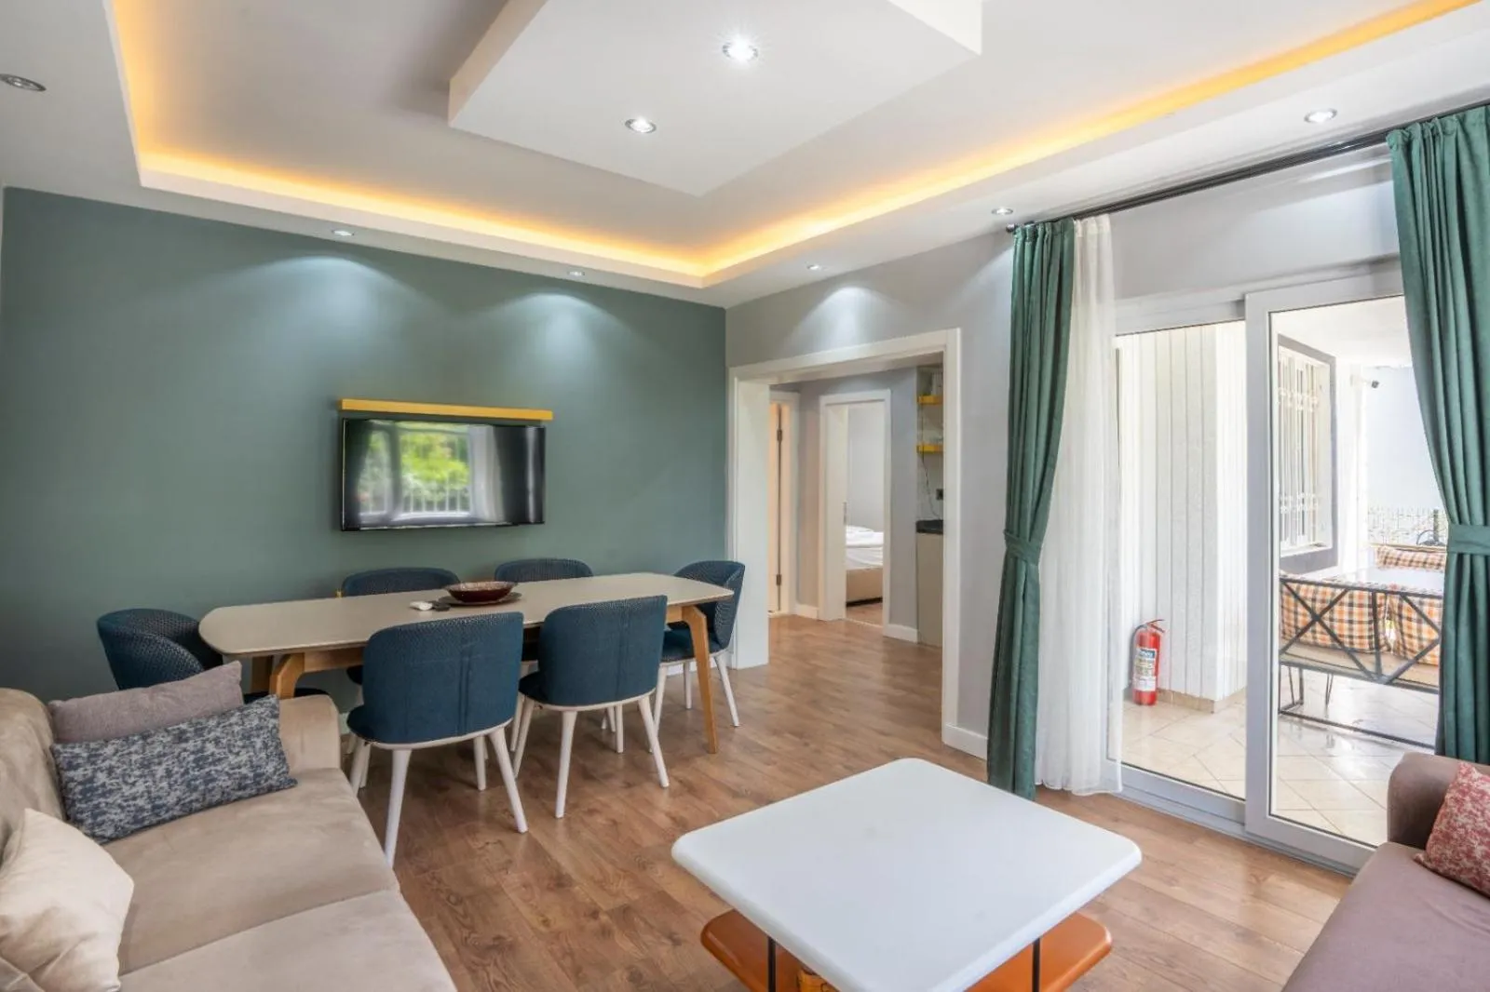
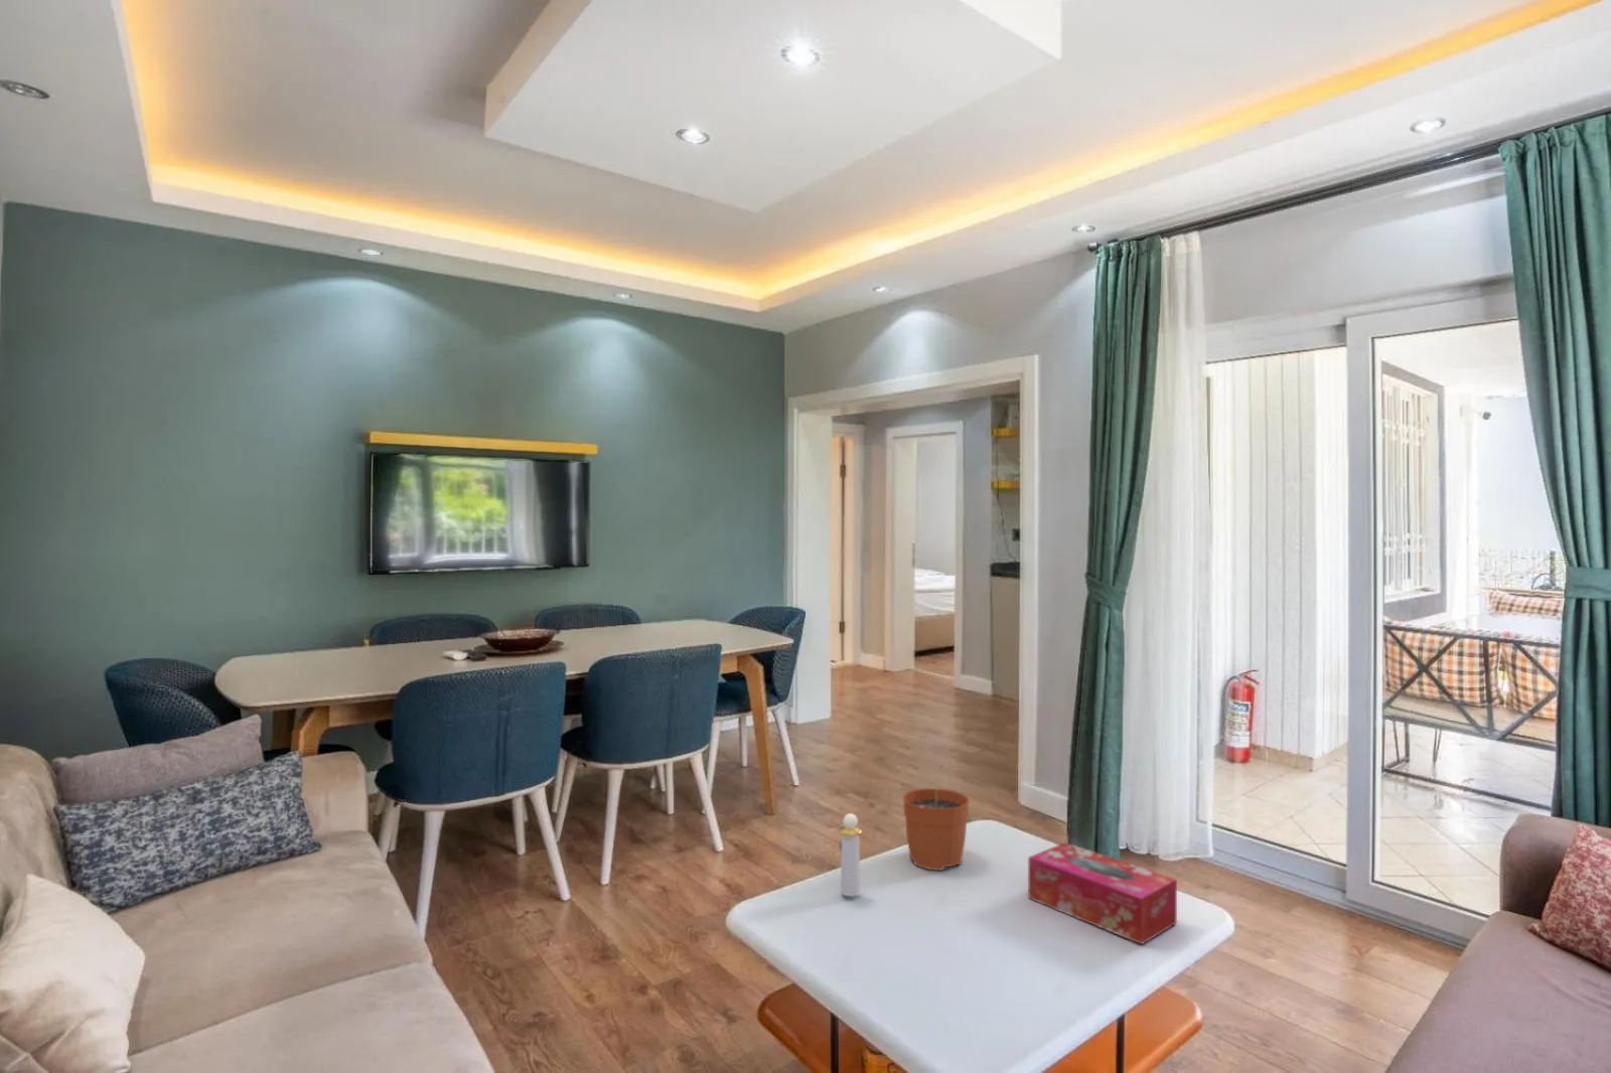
+ perfume bottle (849, 854)
+ tissue box (1100, 889)
+ plant pot (935, 813)
